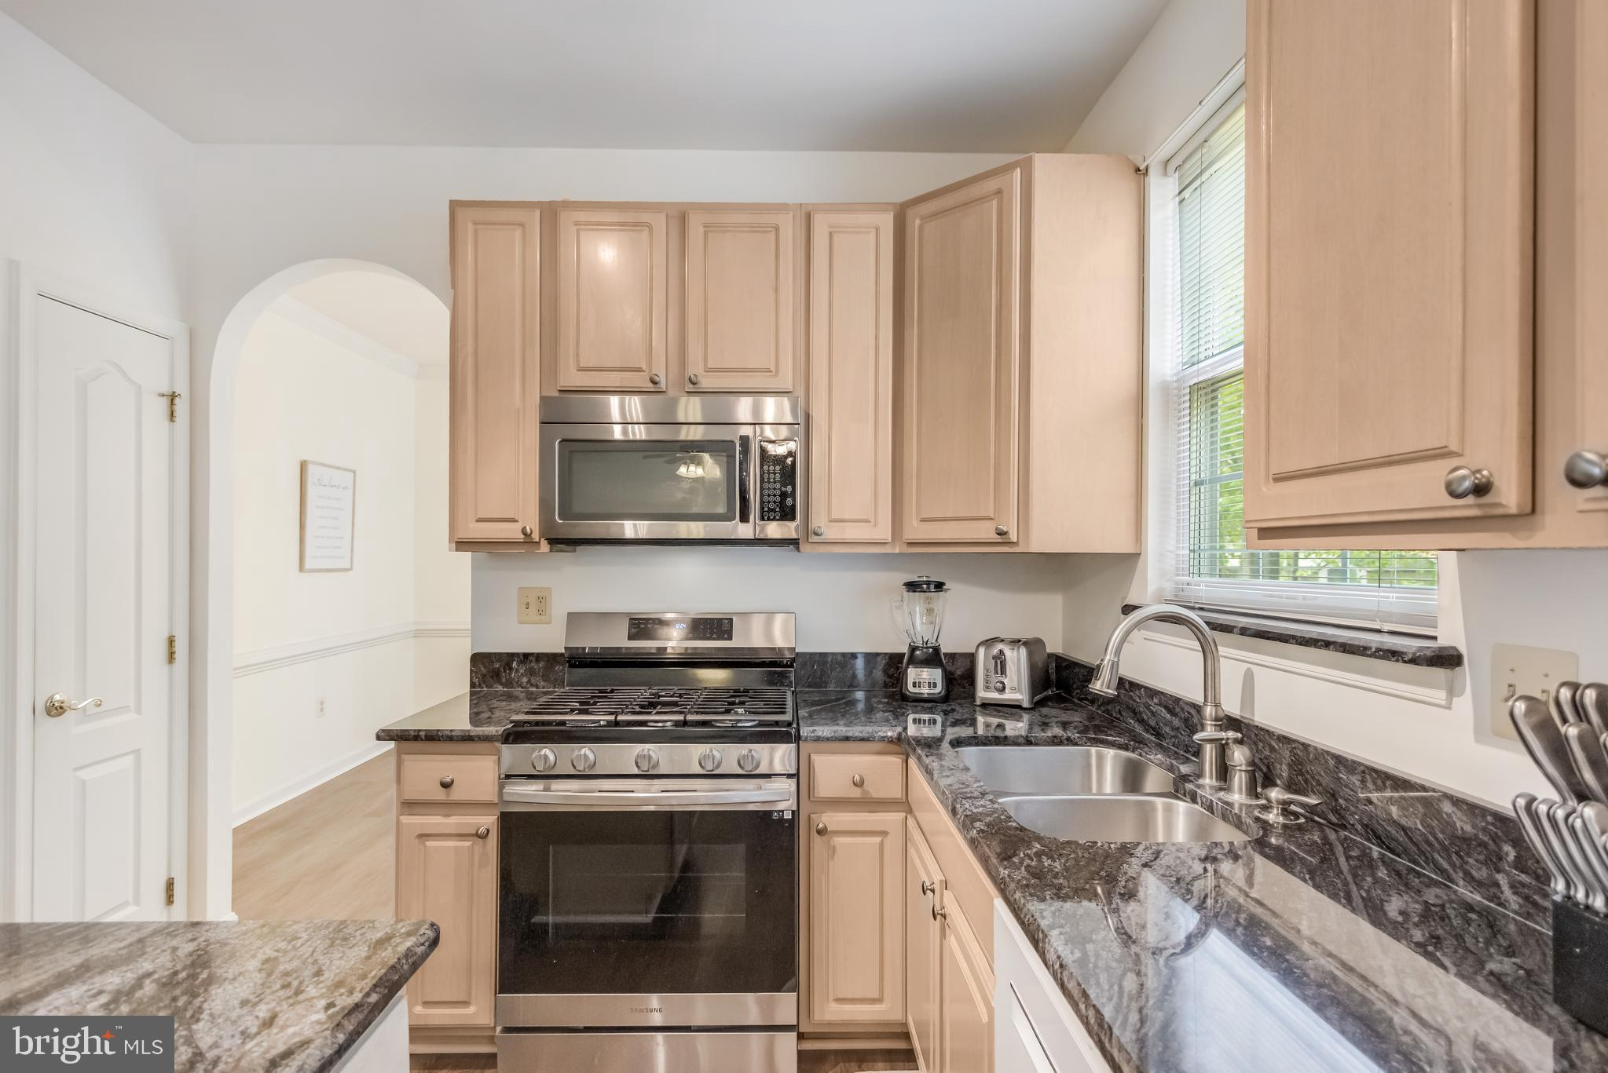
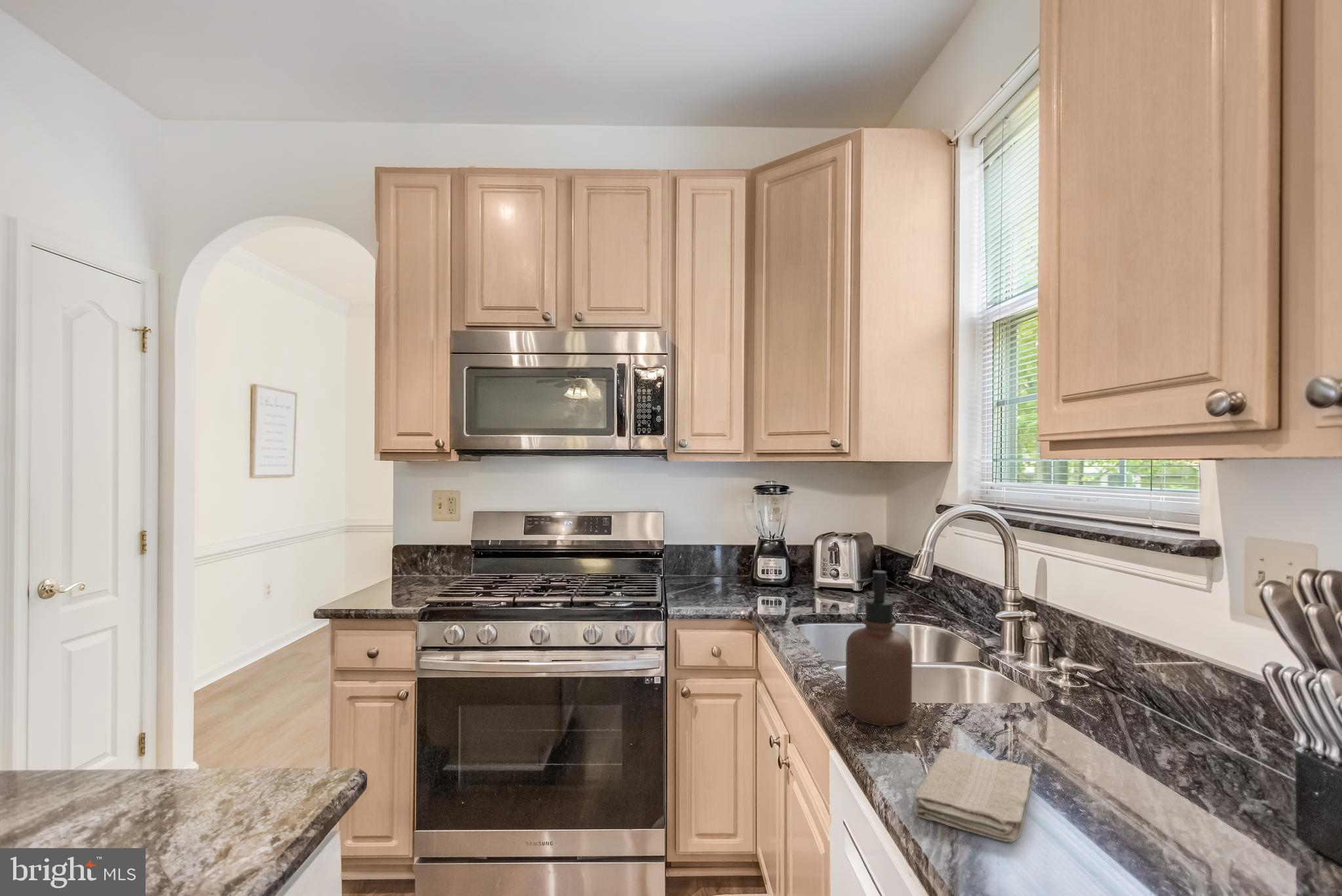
+ soap dispenser (878, 644)
+ washcloth (975, 788)
